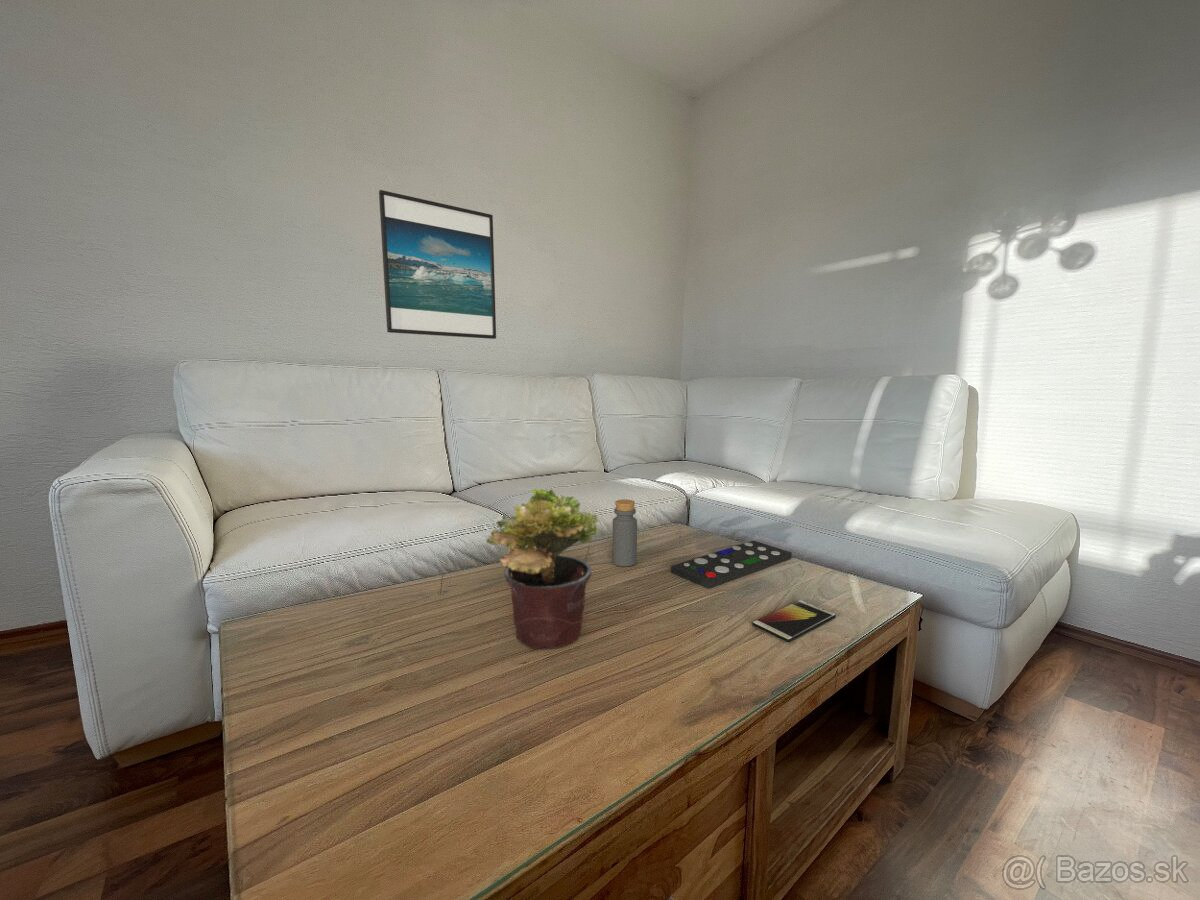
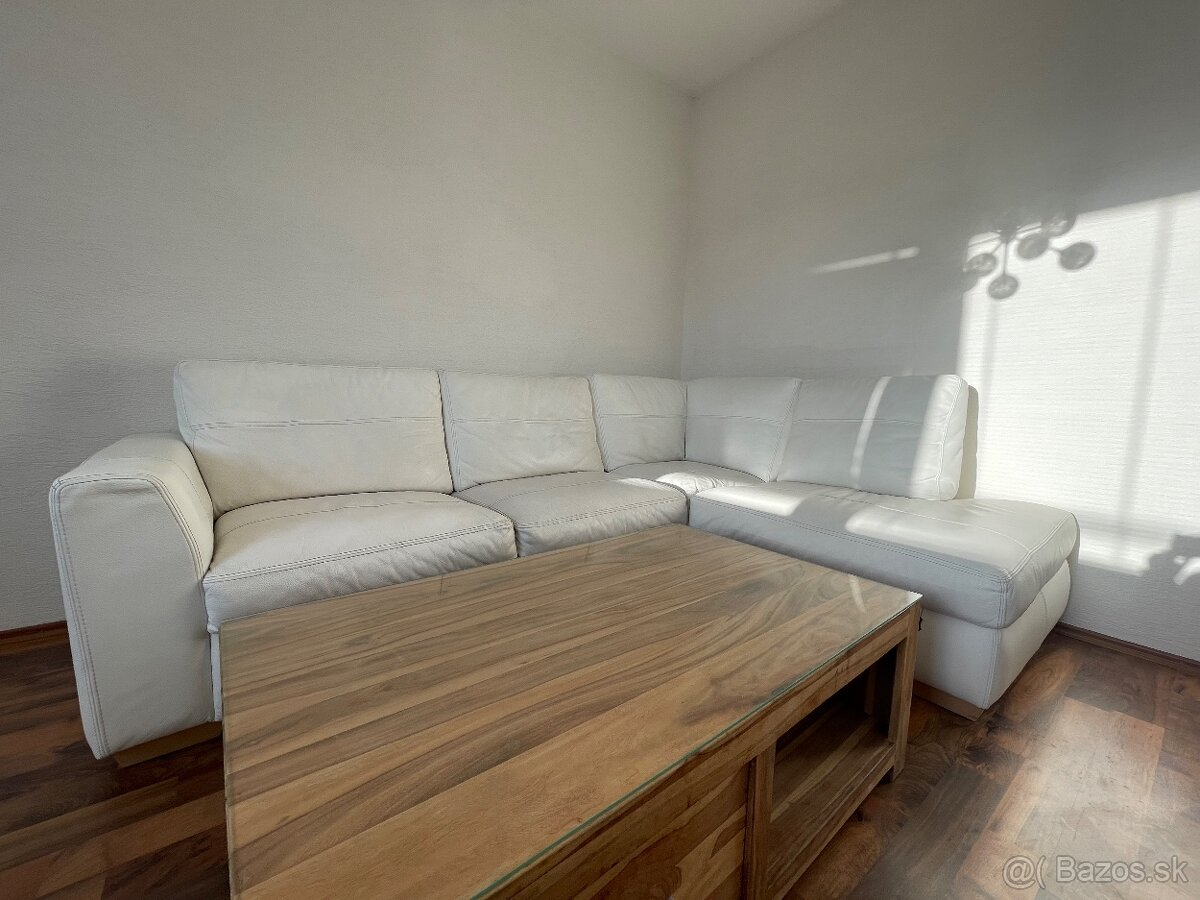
- potted plant (543, 559)
- remote control (733, 560)
- bottle (624, 532)
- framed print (442, 270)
- smartphone (794, 619)
